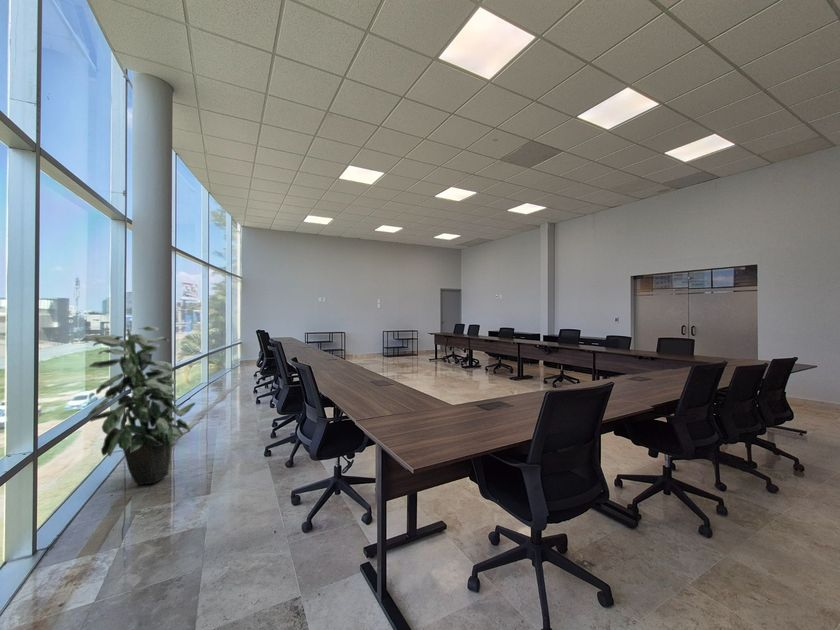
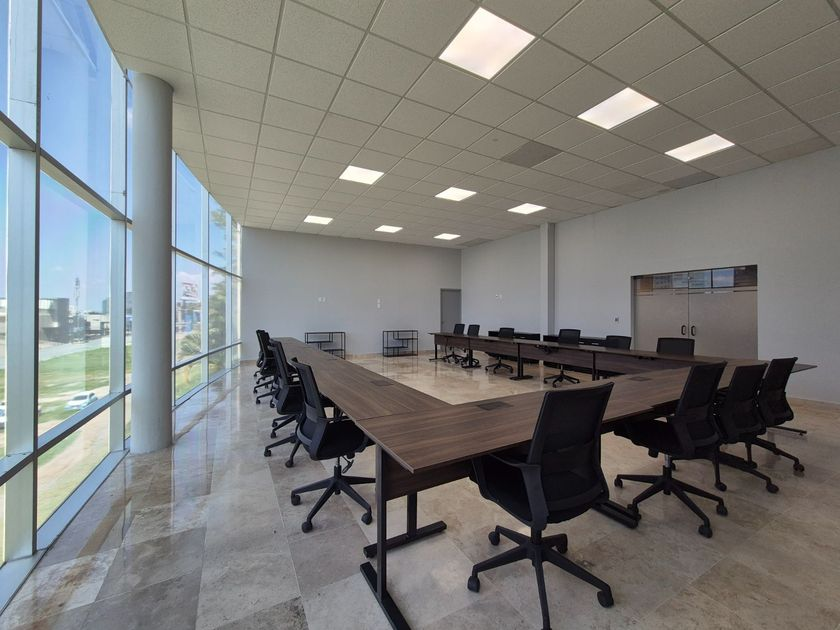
- indoor plant (141, 404)
